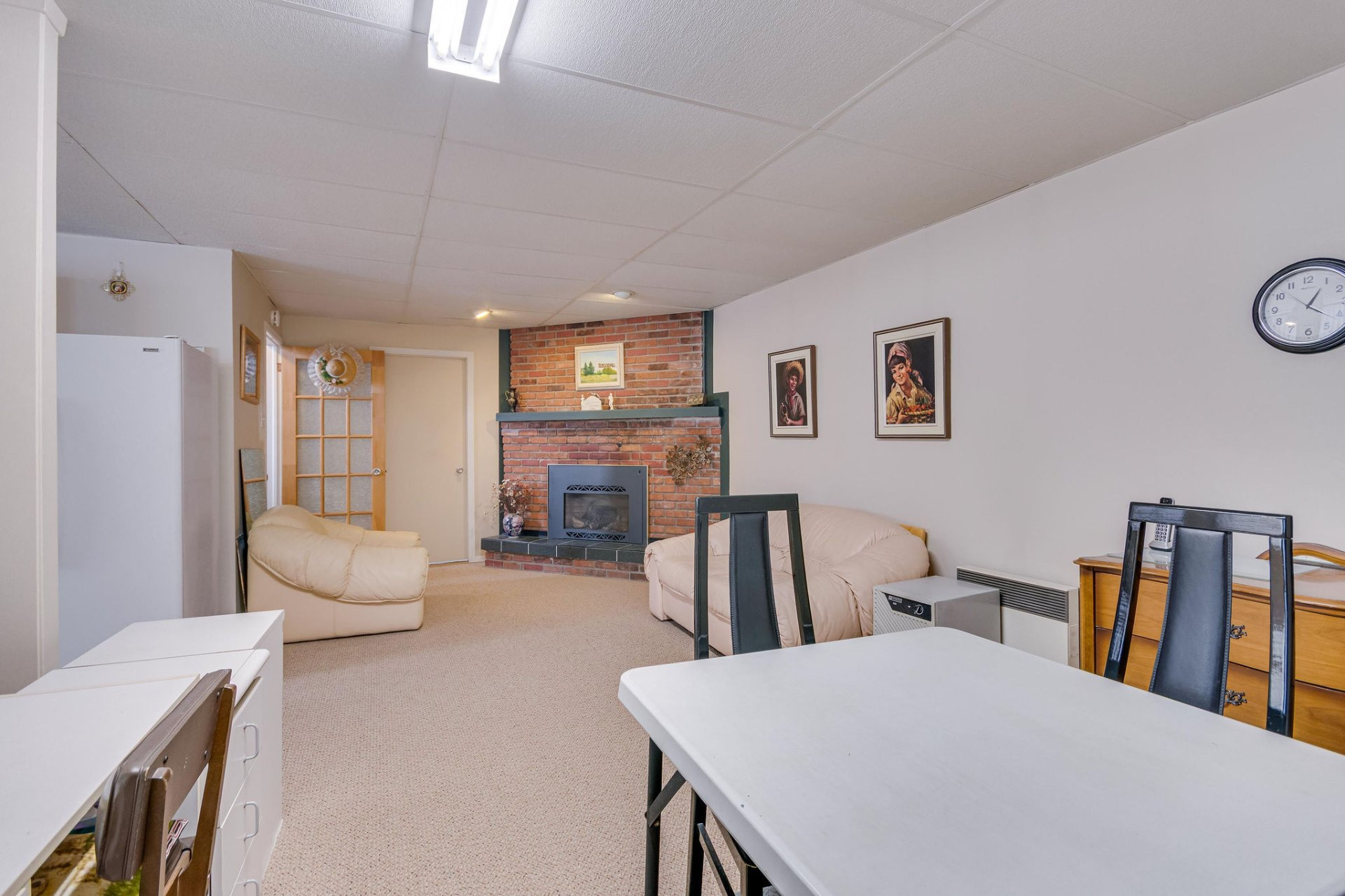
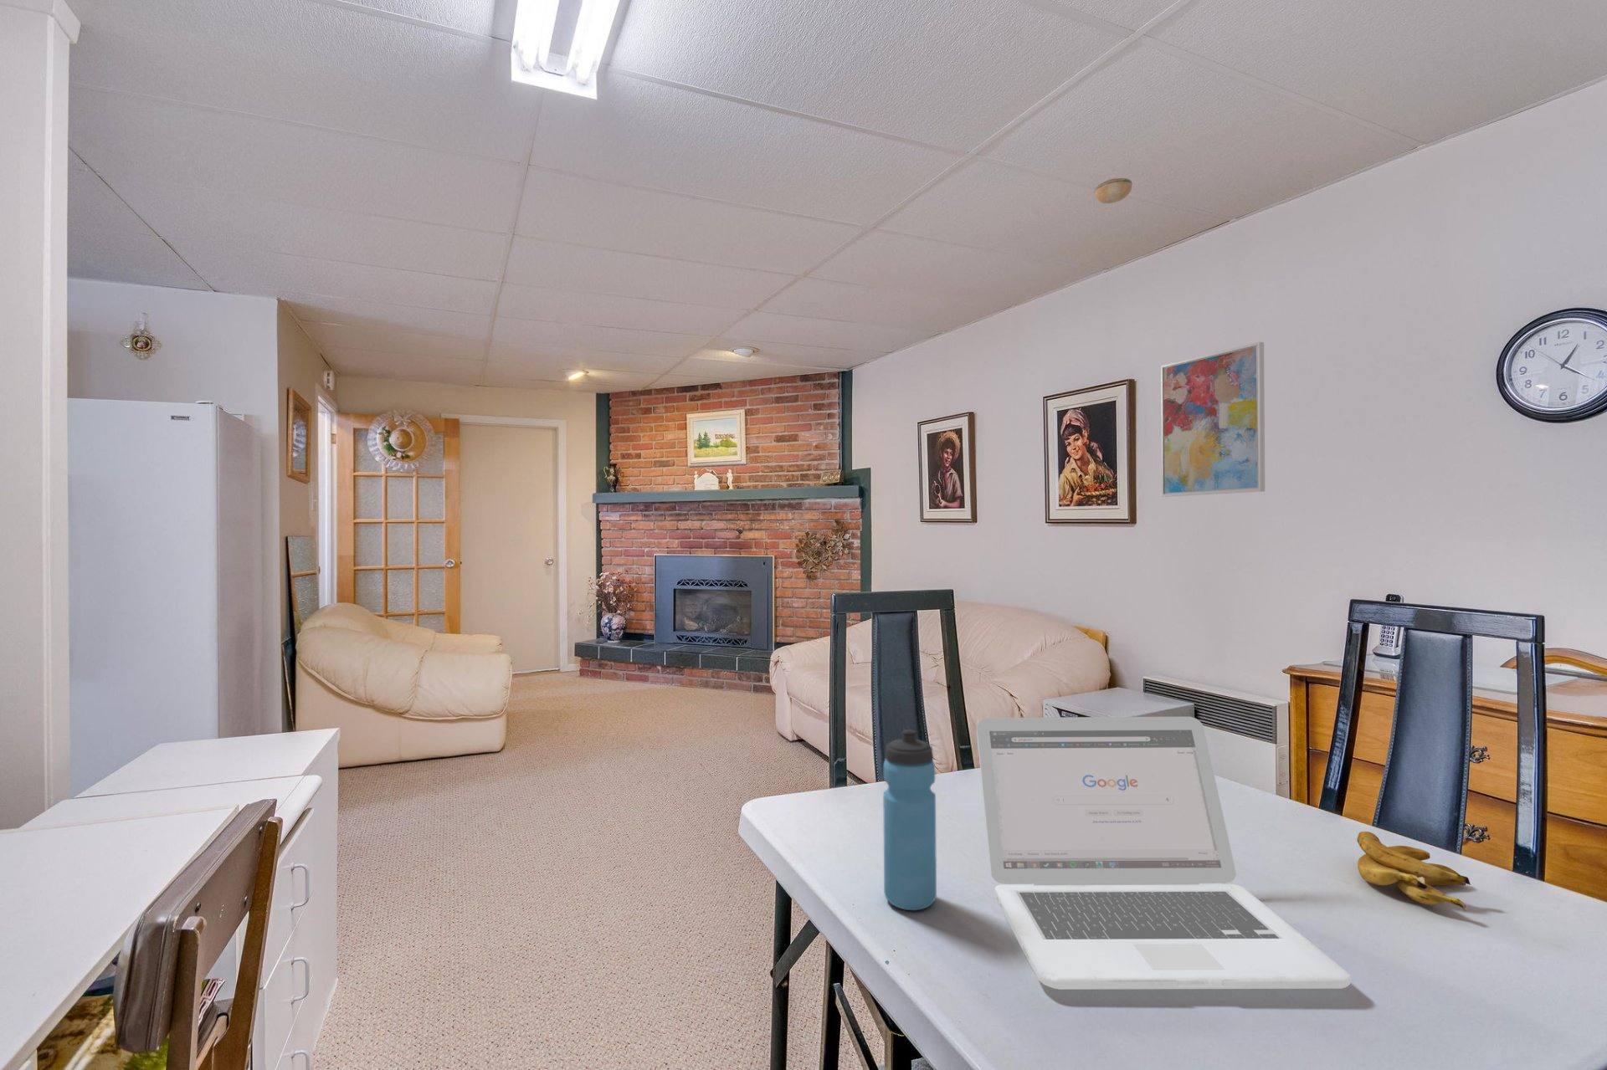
+ laptop (1134, 834)
+ wall art (1209, 424)
+ smoke detector (1112, 191)
+ water bottle (909, 814)
+ banana (1418, 868)
